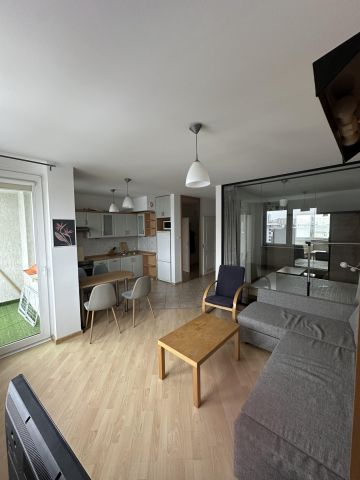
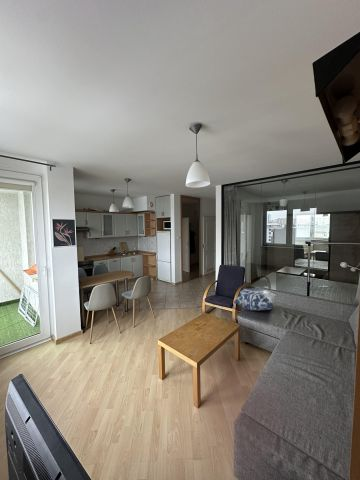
+ cushion (255, 298)
